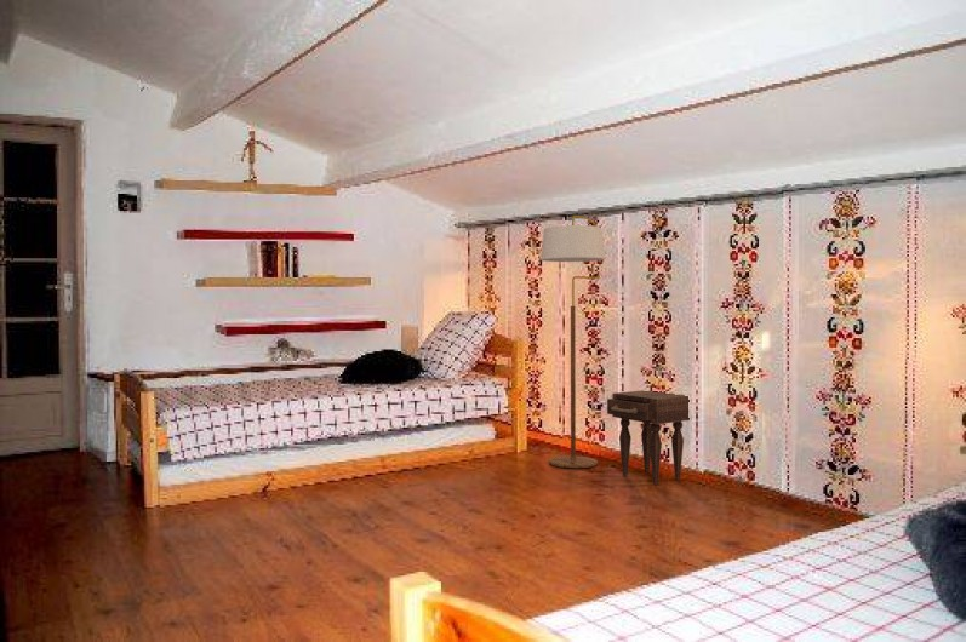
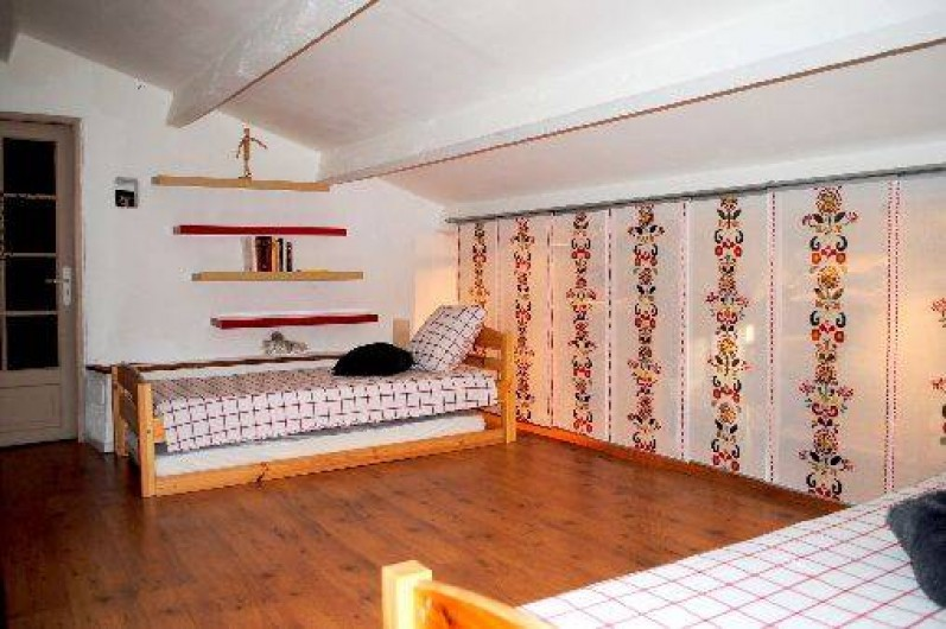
- floor lamp (575, 339)
- nightstand (644, 437)
